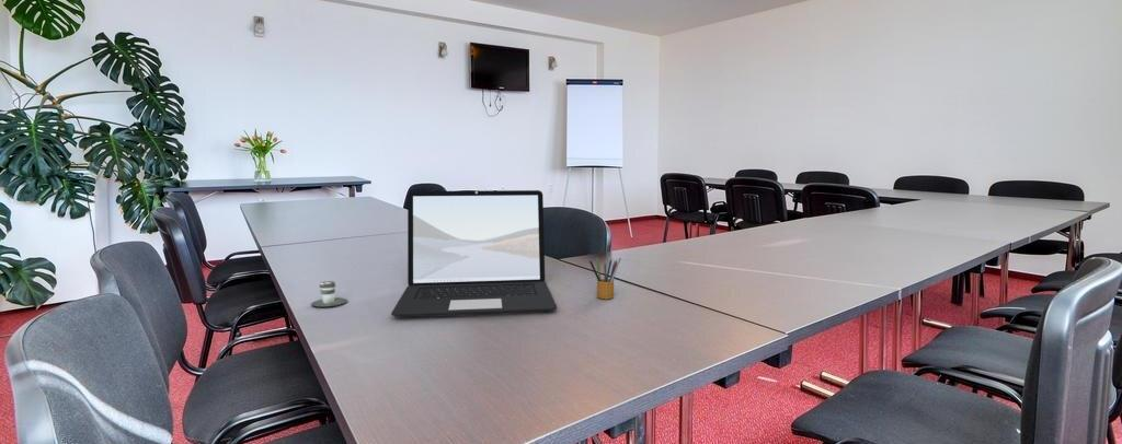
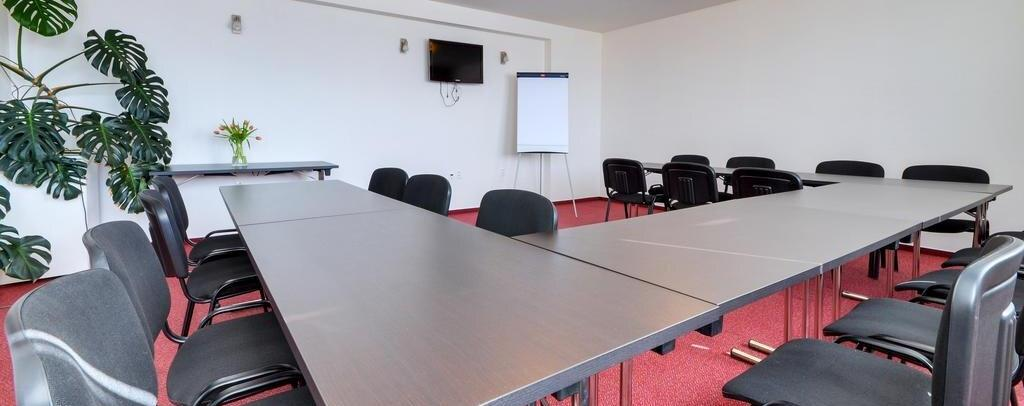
- coffee cup (327, 292)
- pencil box (604, 276)
- laptop (476, 246)
